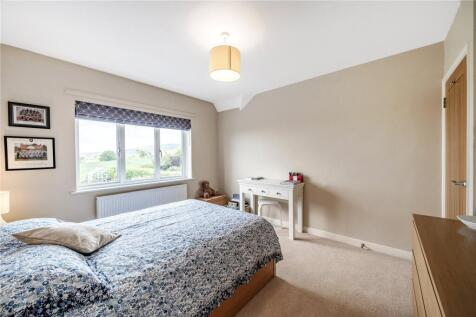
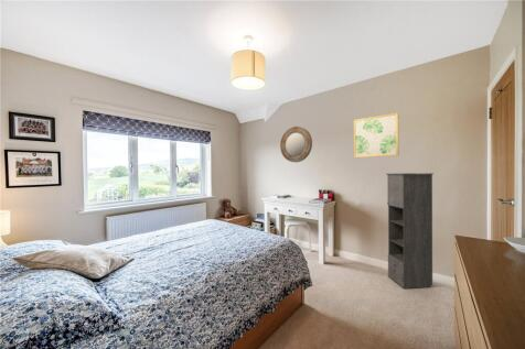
+ home mirror (294, 144)
+ storage cabinet (408, 227)
+ wall art (374, 137)
